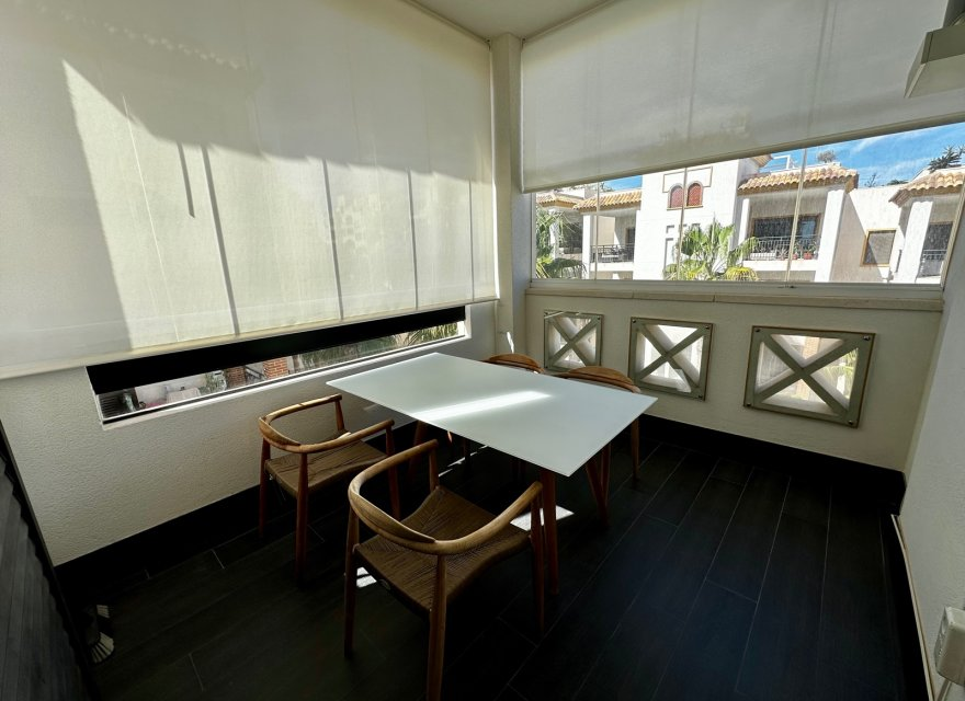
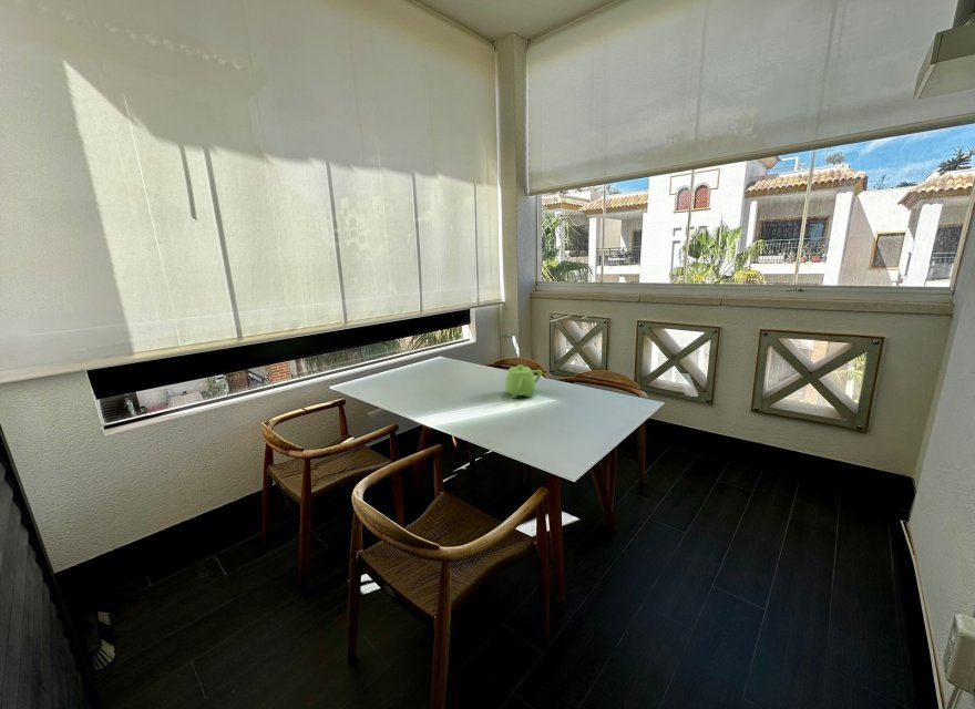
+ teapot (524, 381)
